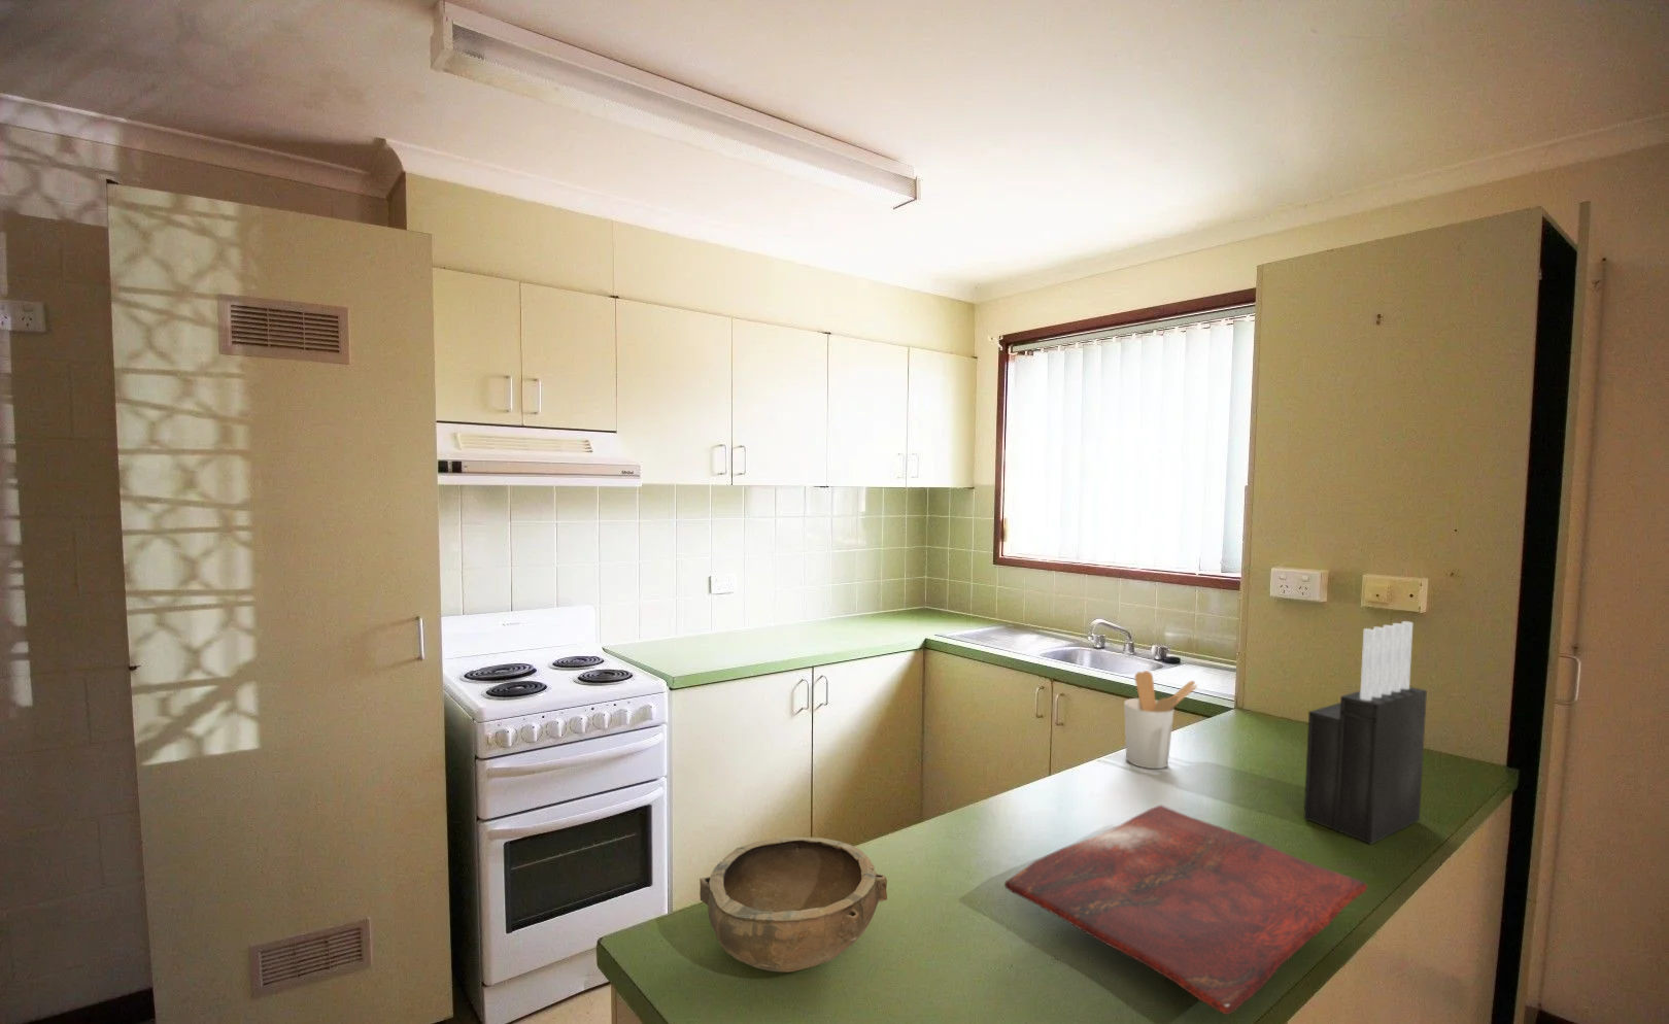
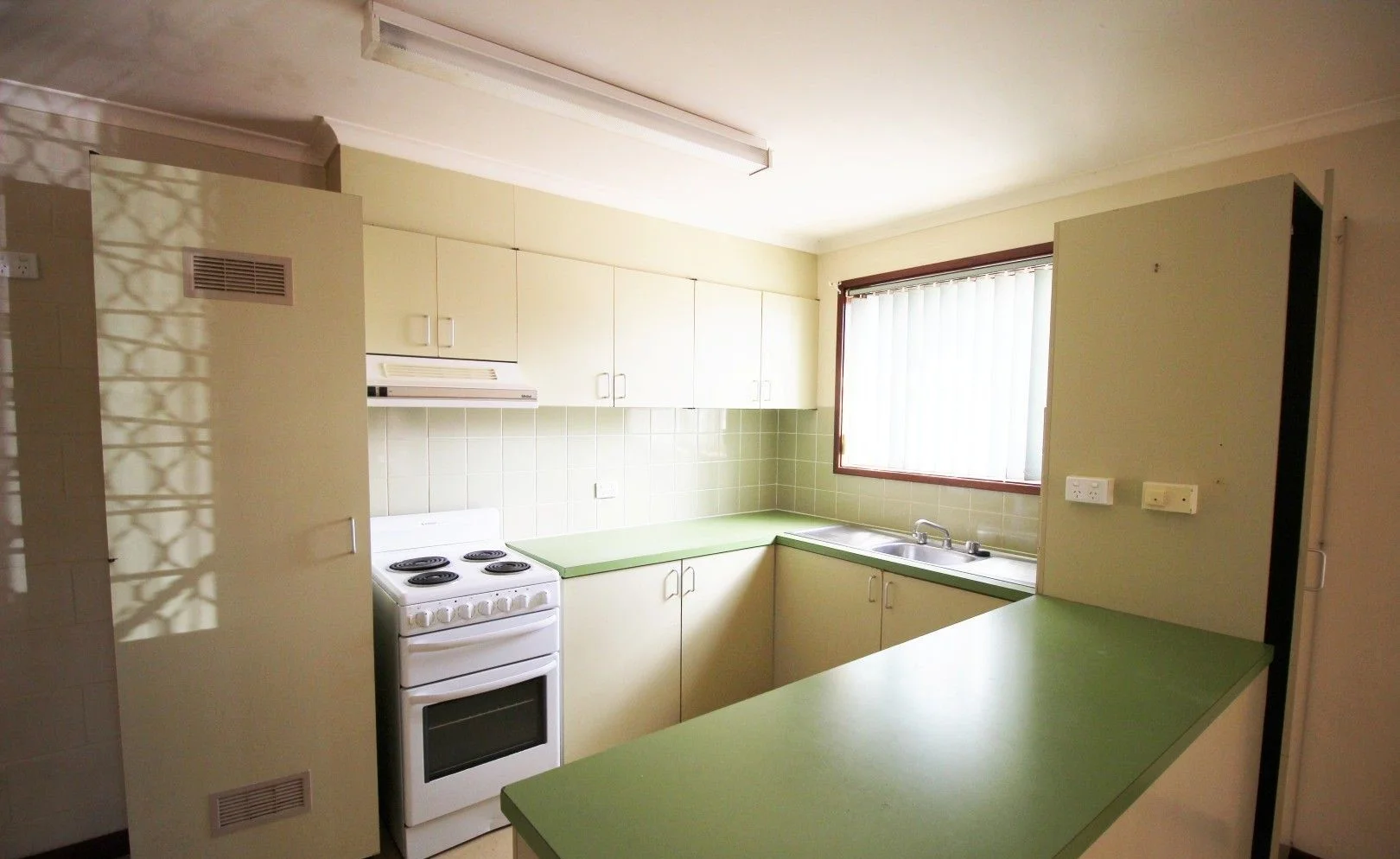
- utensil holder (1161, 720)
- bowl (793, 905)
- knife block (1359, 720)
- cutting board (1185, 901)
